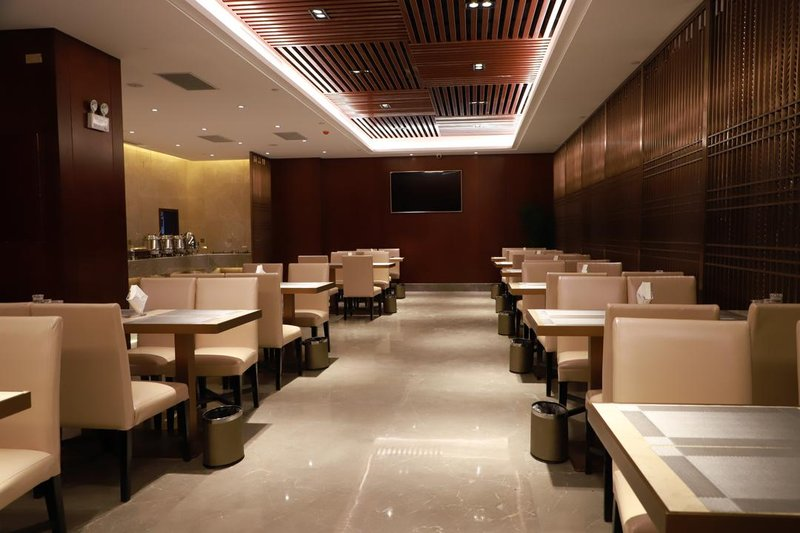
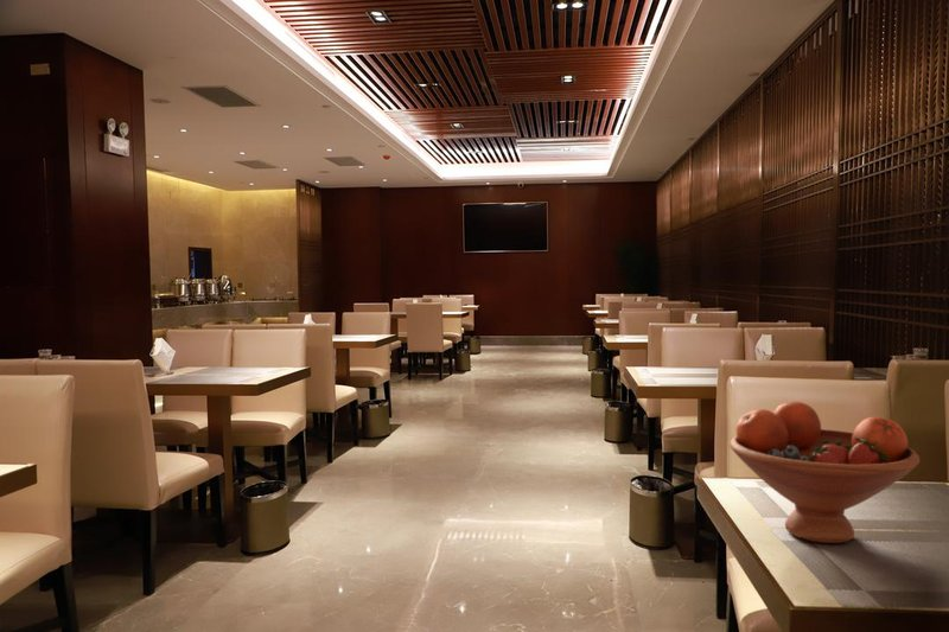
+ fruit bowl (819, 472)
